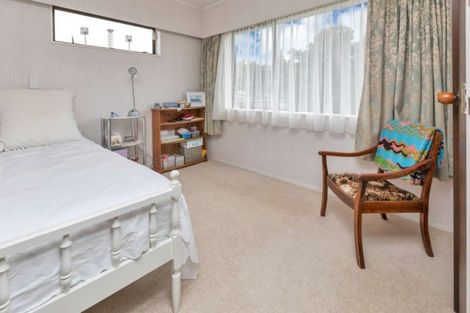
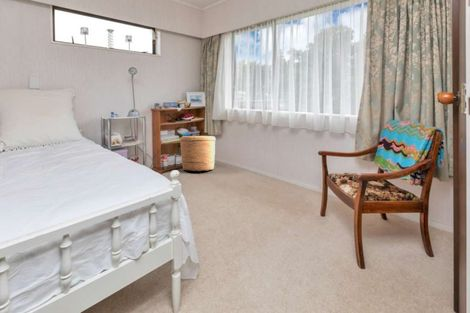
+ basket (198, 152)
